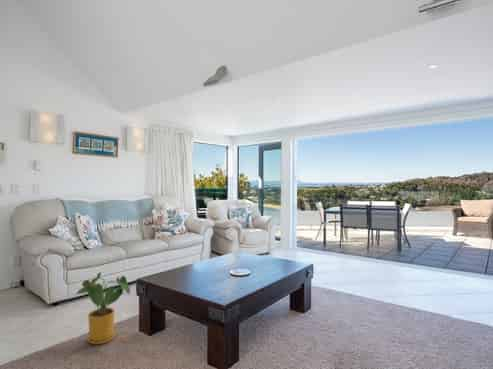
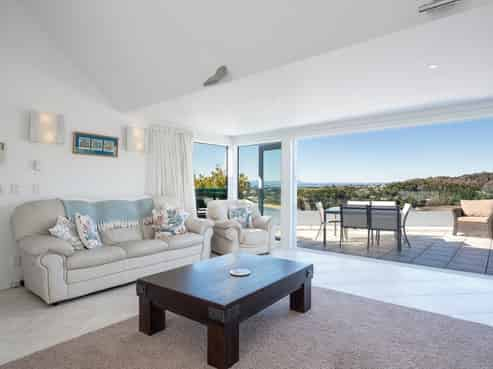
- house plant (104, 305)
